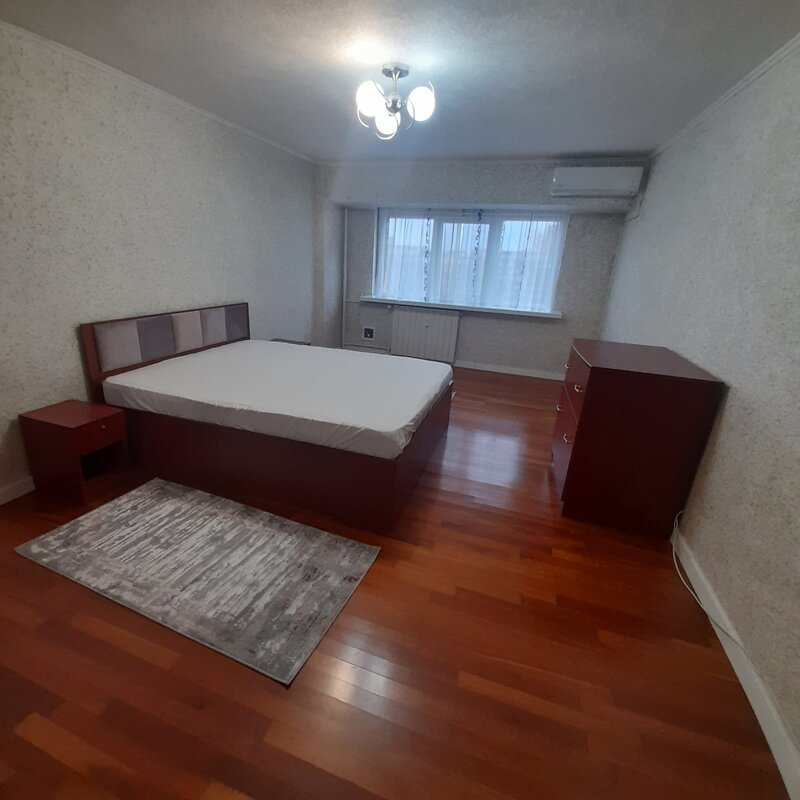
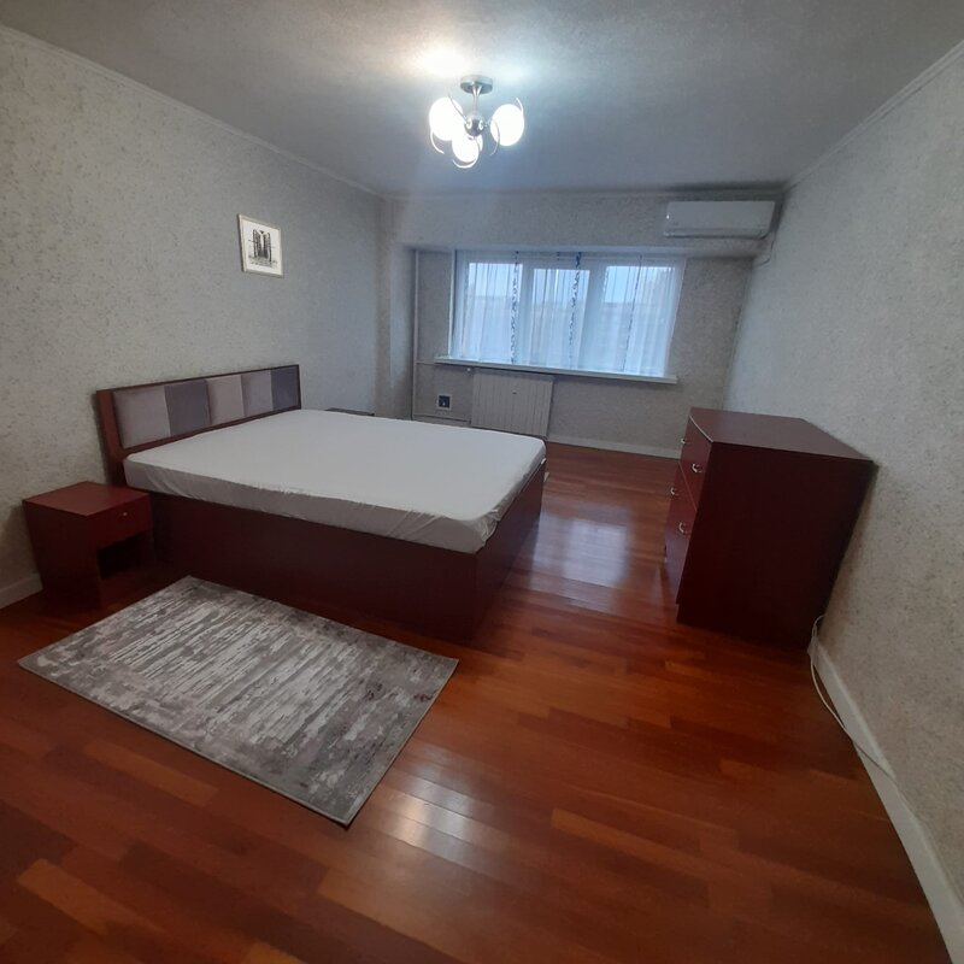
+ wall art (261, 248)
